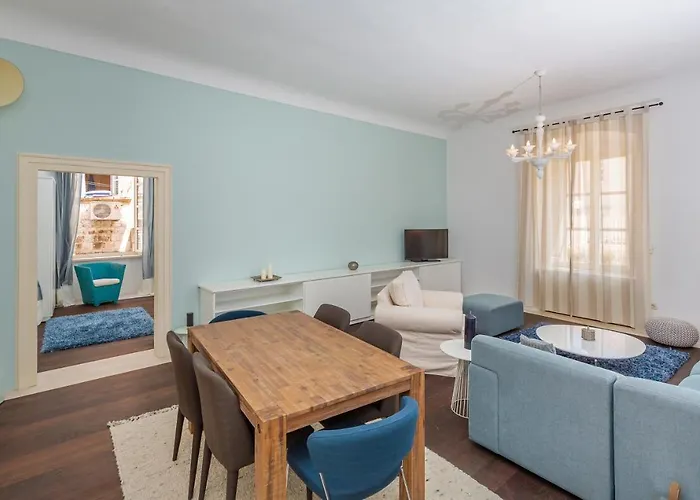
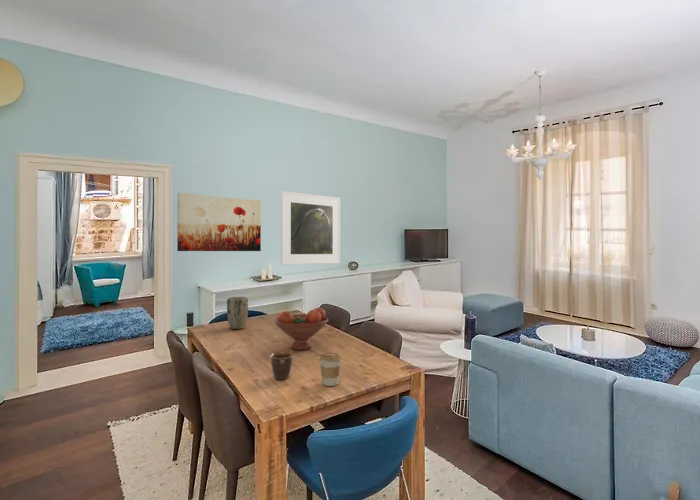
+ coffee cup (330, 367)
+ mug (281, 366)
+ fruit bowl (301, 327)
+ wall art (221, 224)
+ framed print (312, 229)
+ plant pot (237, 312)
